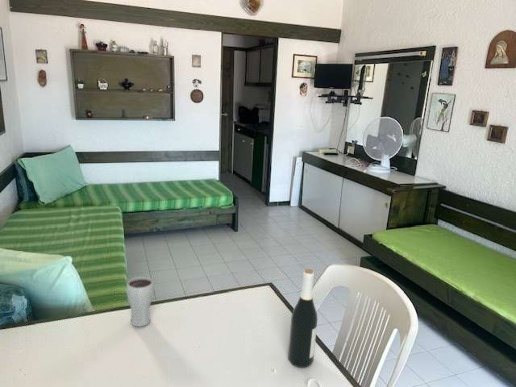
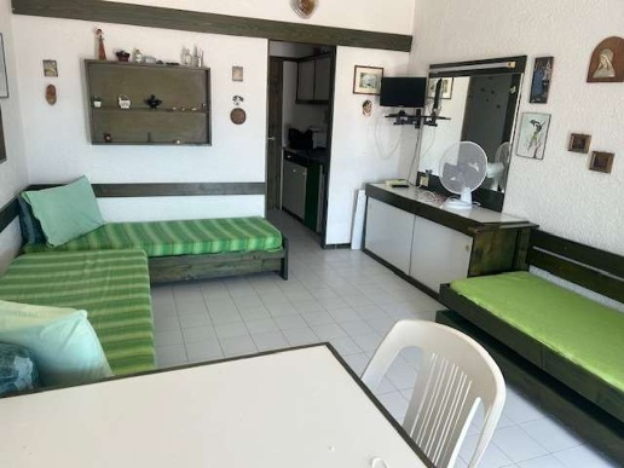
- wine bottle (304, 316)
- drinking glass (140, 302)
